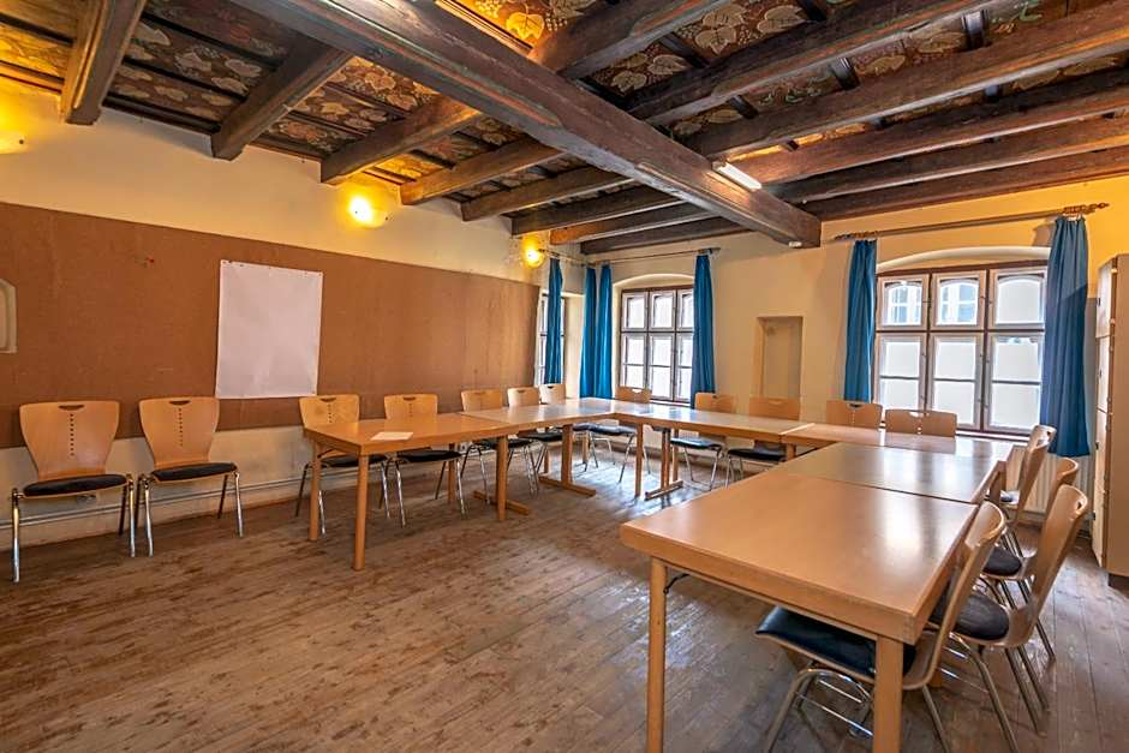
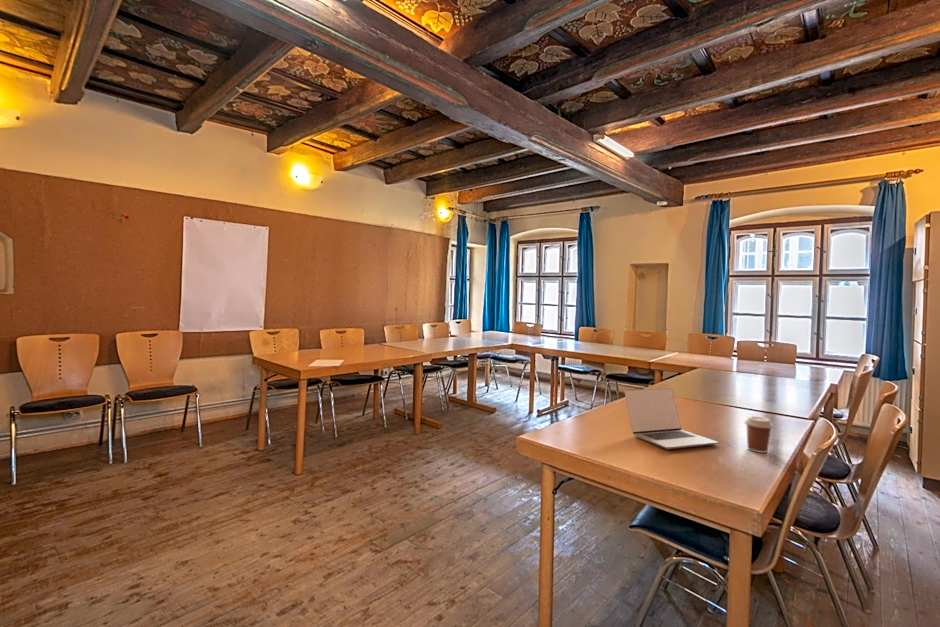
+ coffee cup (758, 434)
+ laptop (669, 416)
